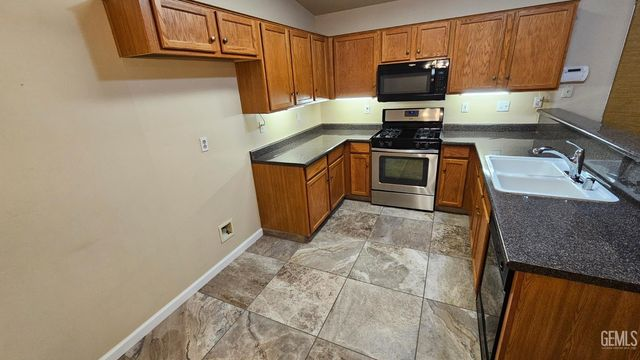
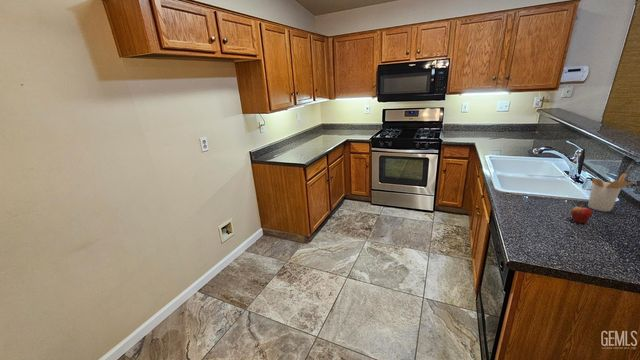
+ fruit (581, 211)
+ utensil holder (609, 192)
